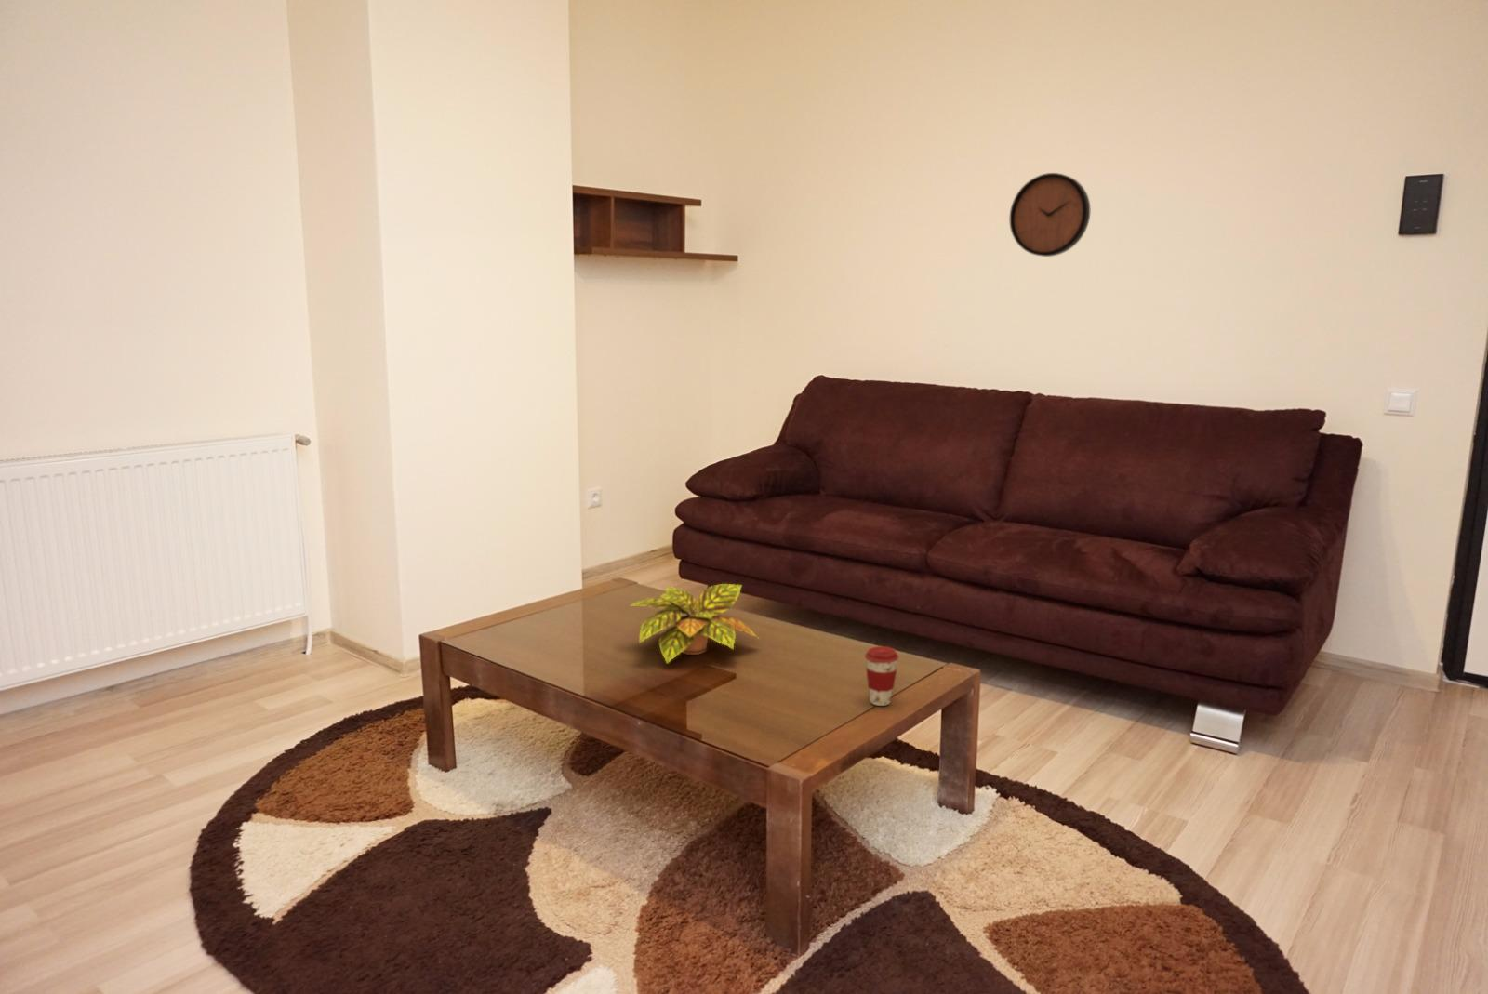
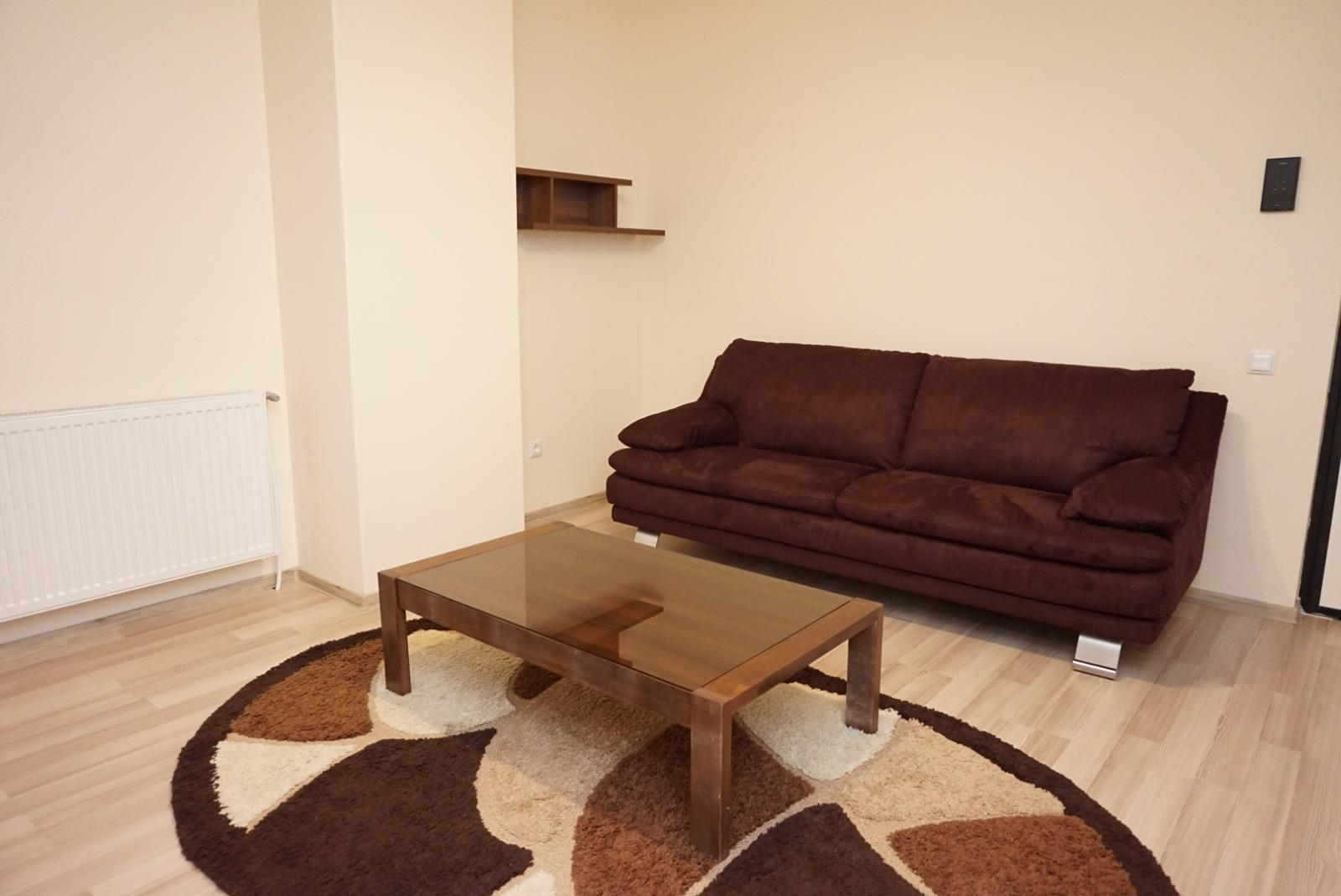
- coffee cup (881, 676)
- plant (689, 620)
- clock (1049, 215)
